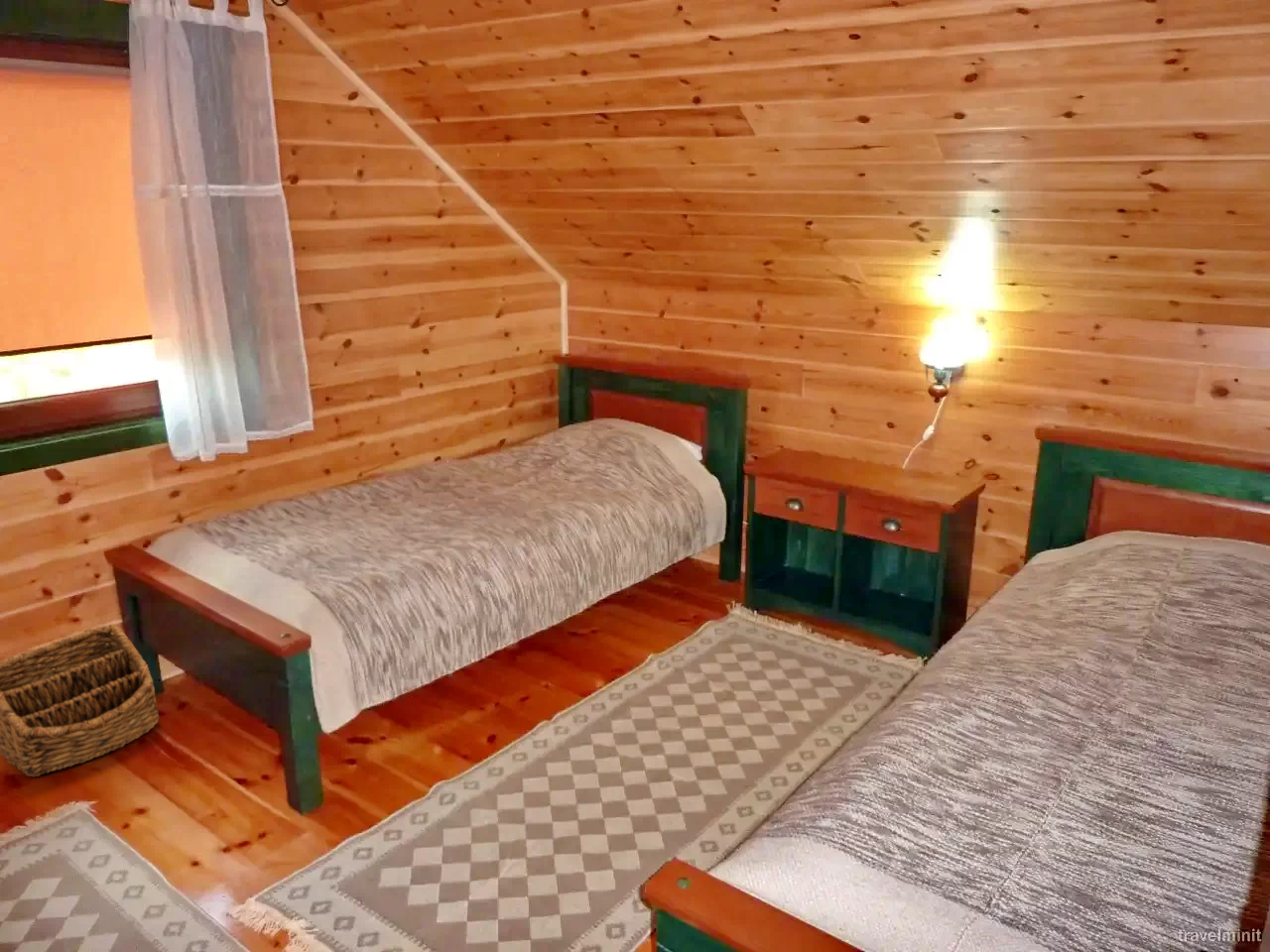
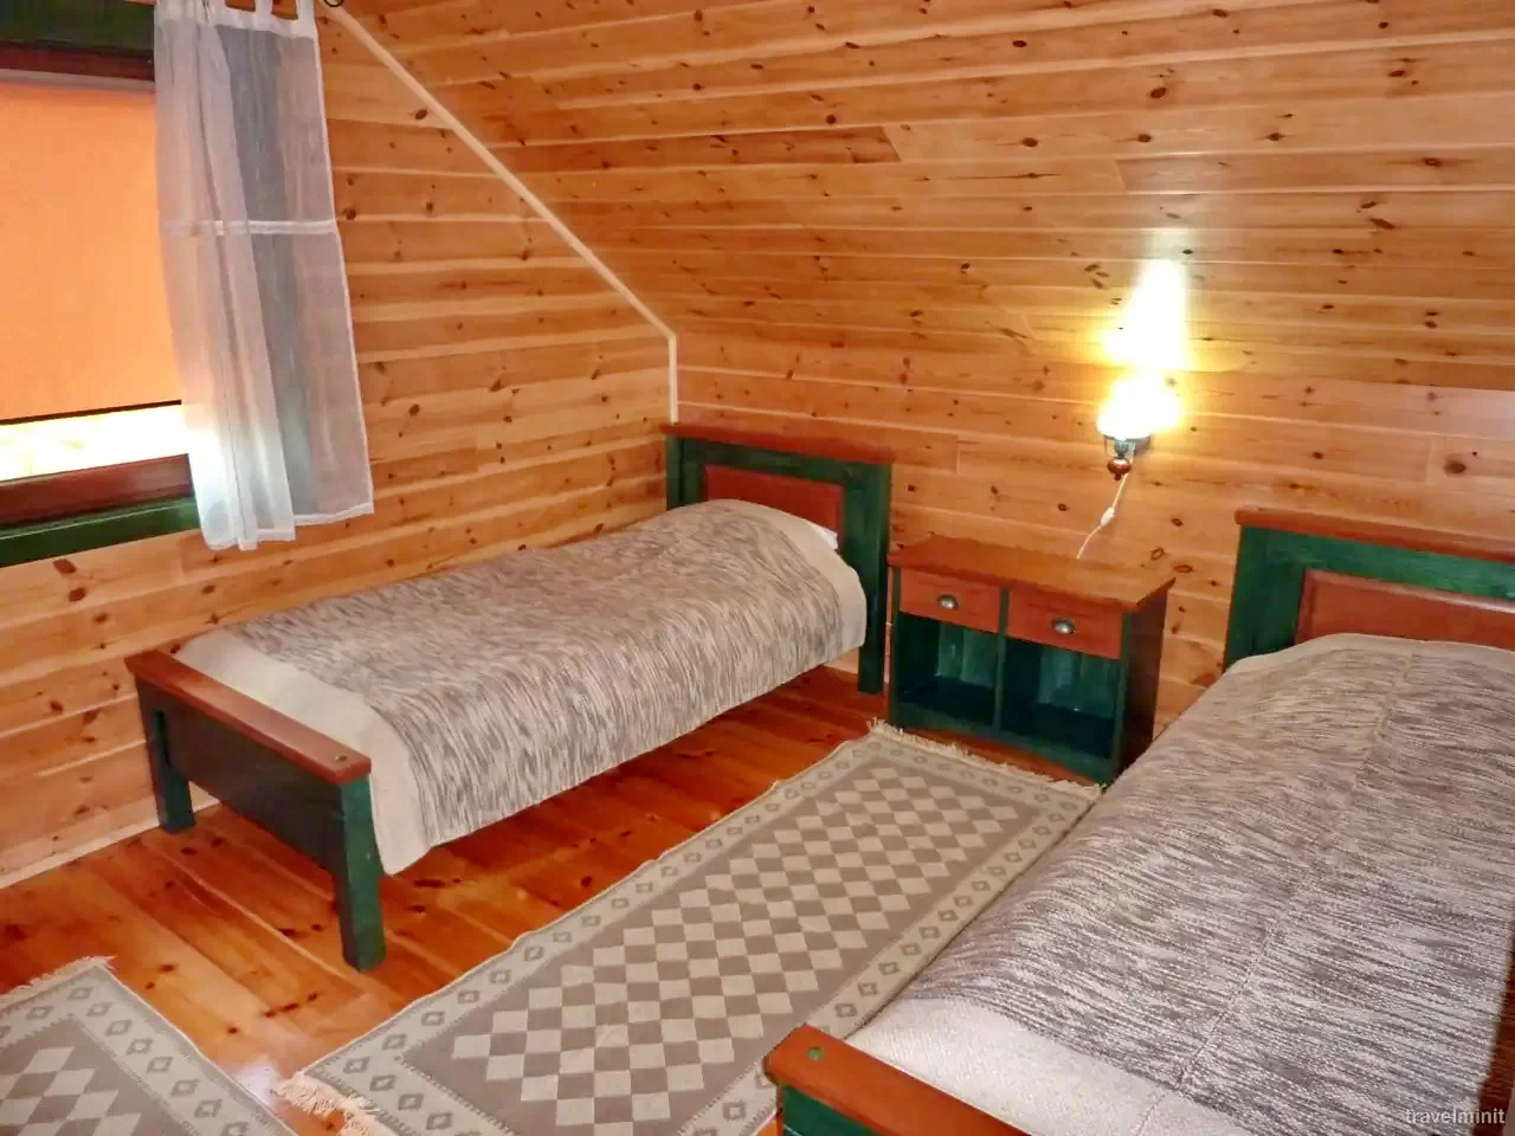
- basket (76, 698)
